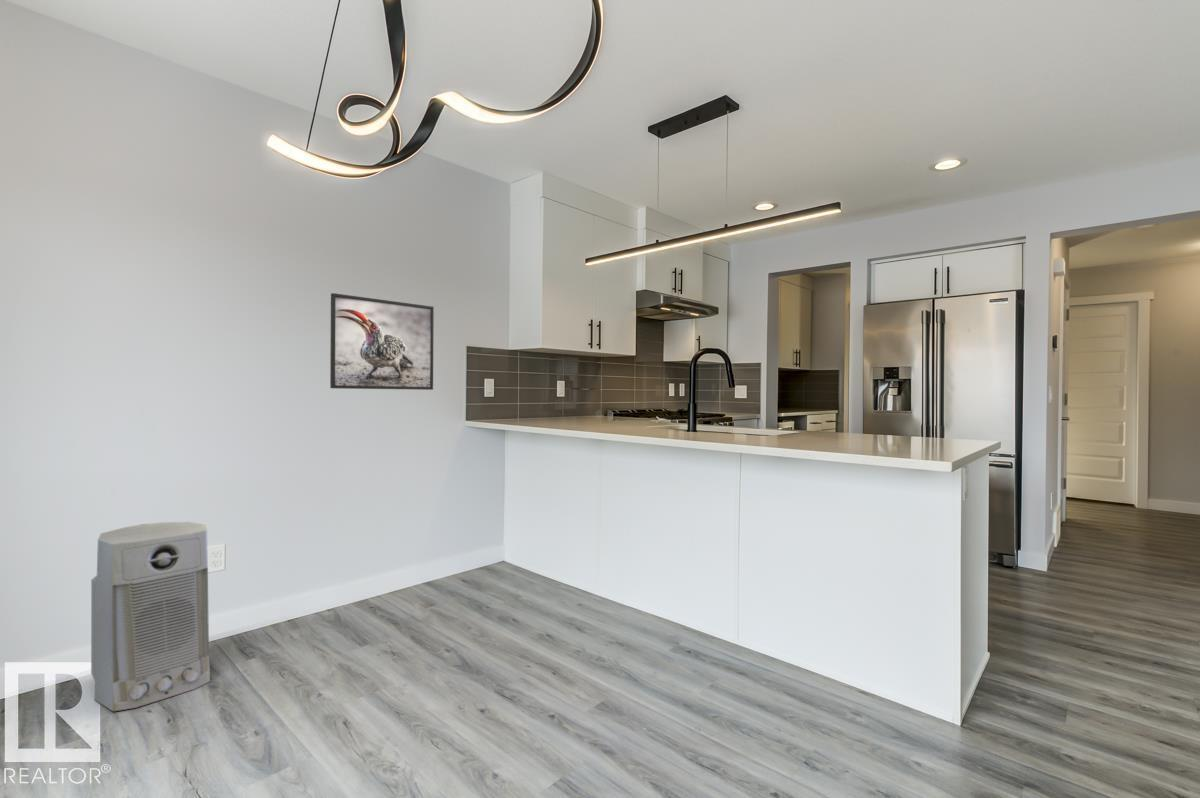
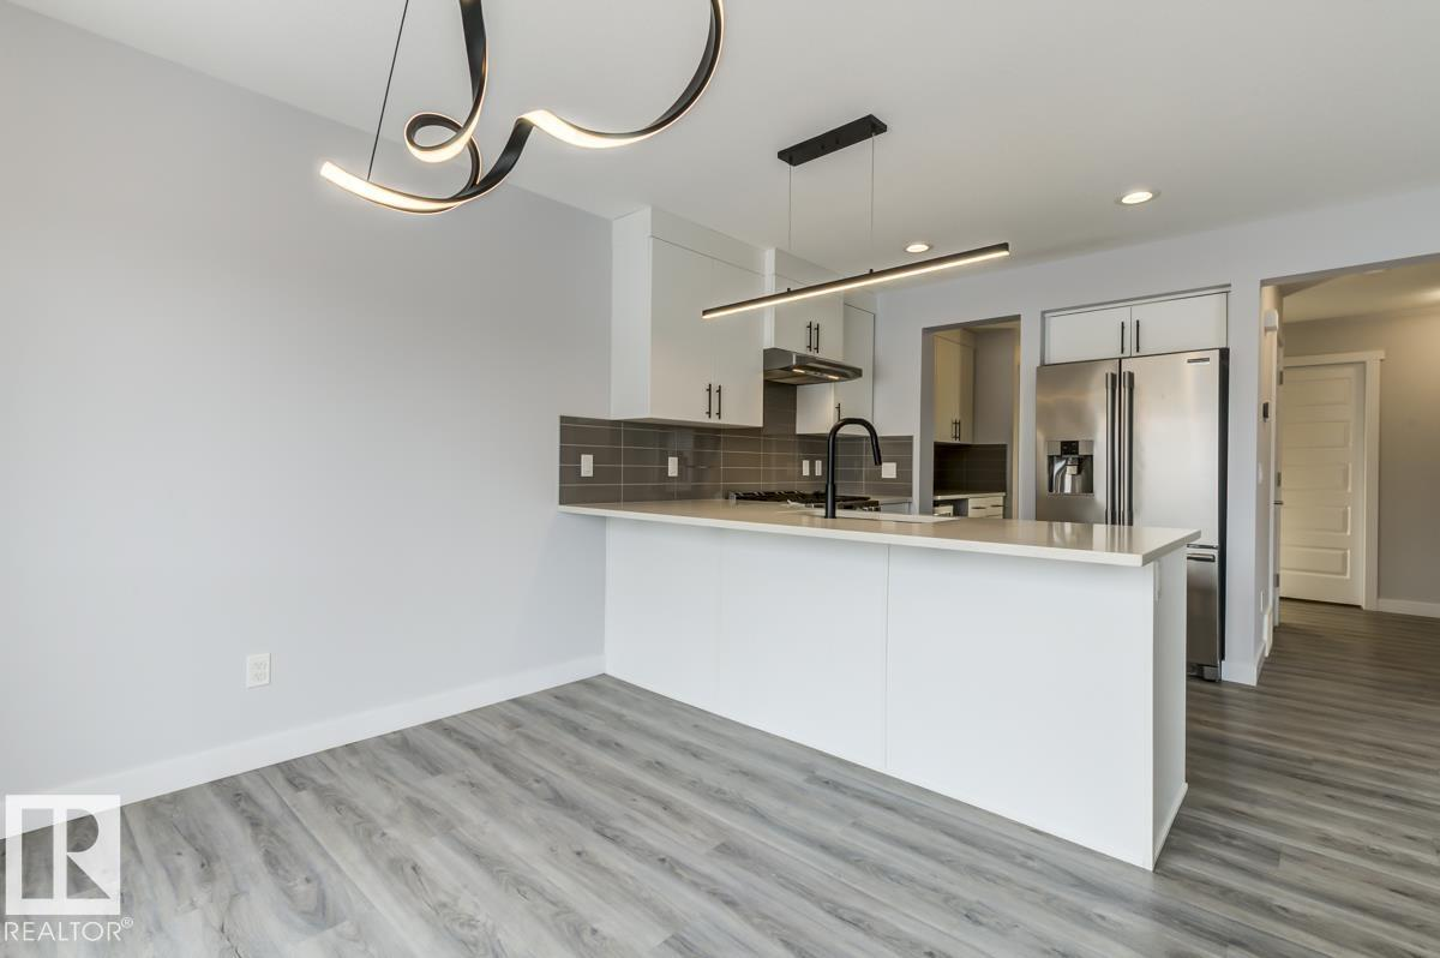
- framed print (385, 344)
- air purifier (153, 606)
